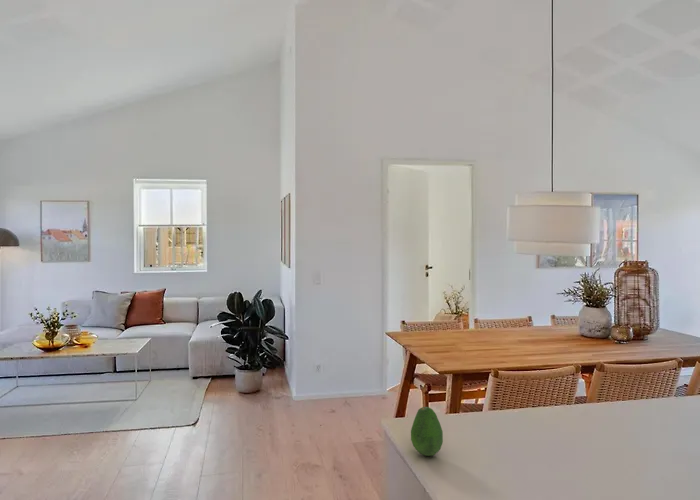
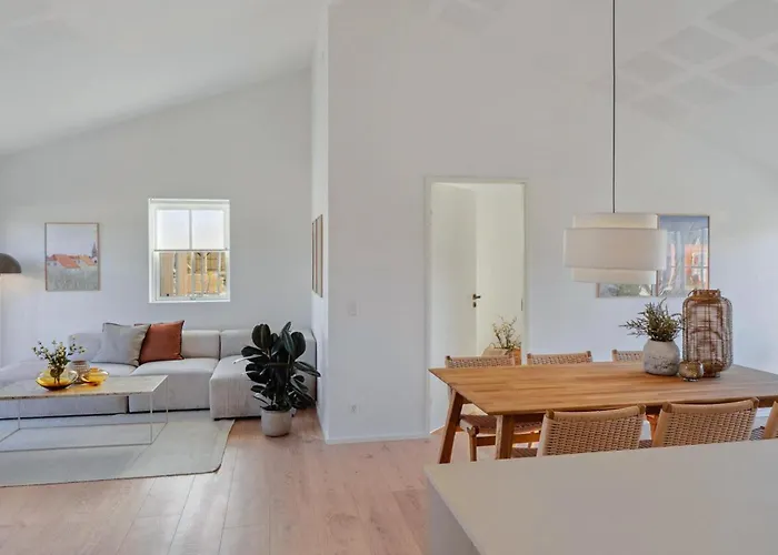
- fruit (426, 431)
